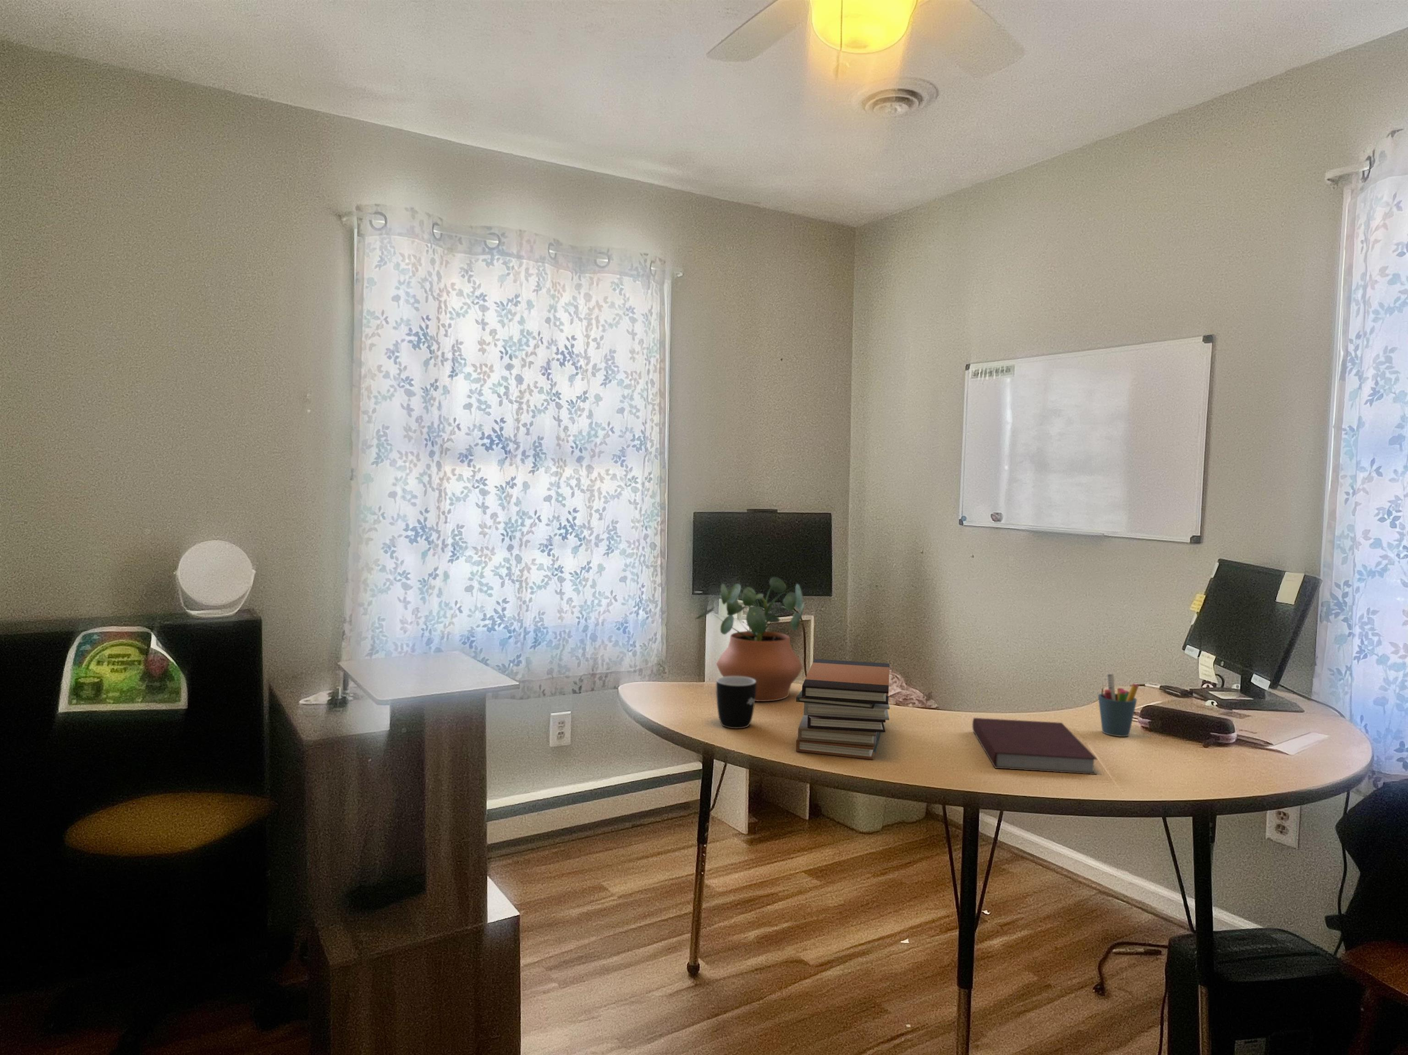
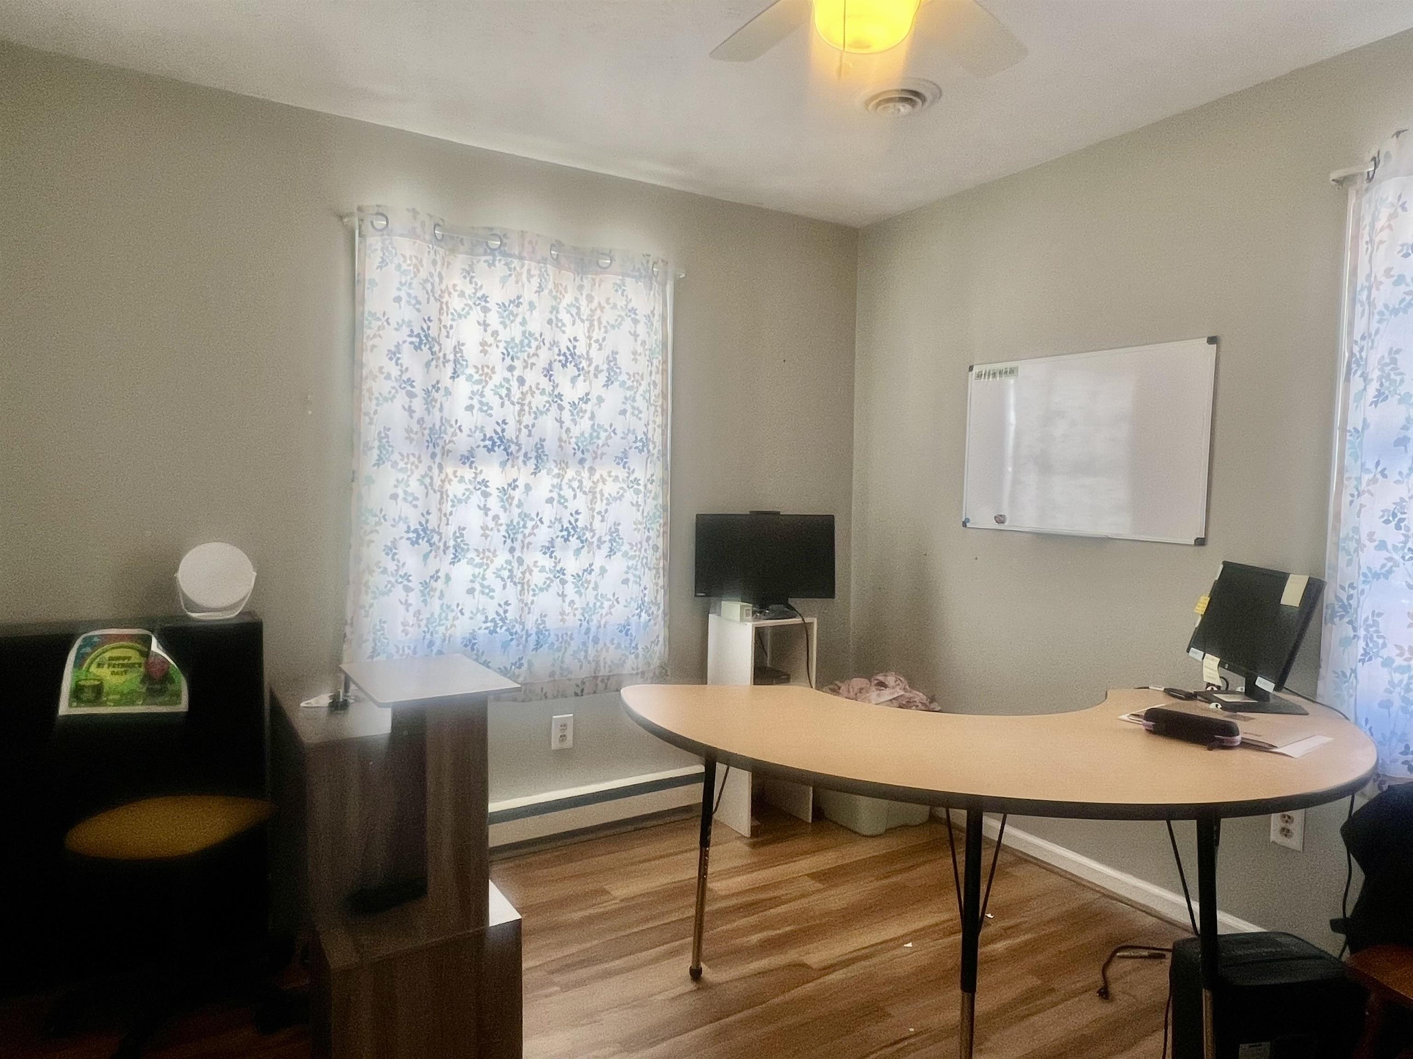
- pen holder (1118, 706)
- book stack (845, 705)
- mug (737, 701)
- potted plant (749, 636)
- notebook (1030, 744)
